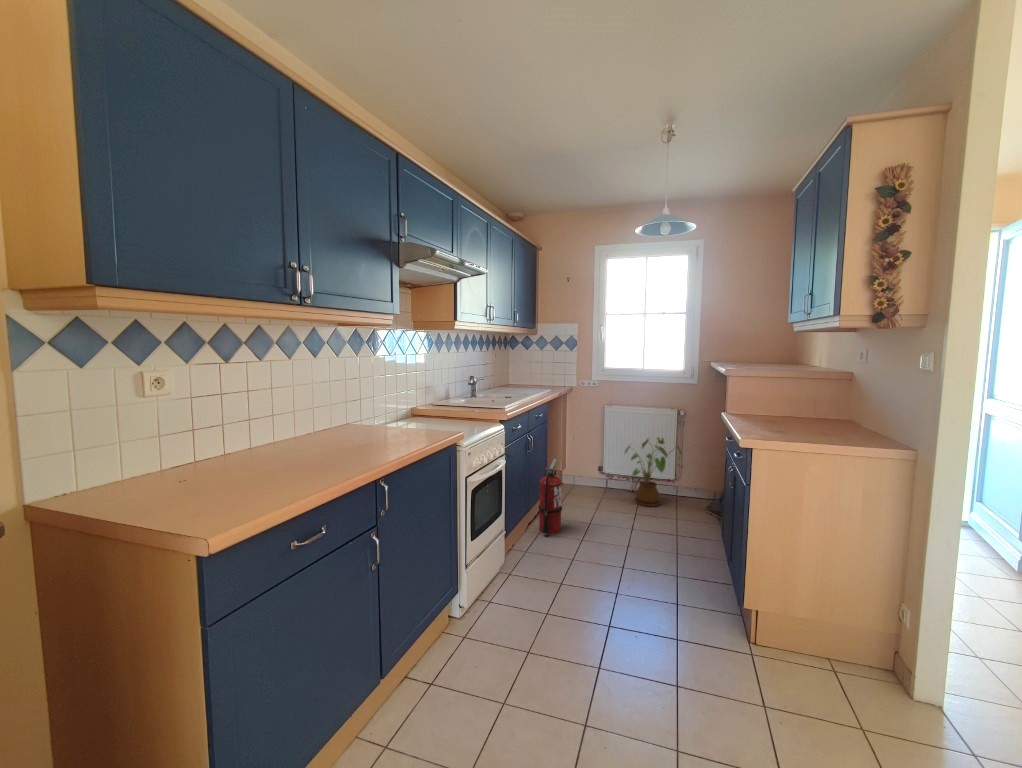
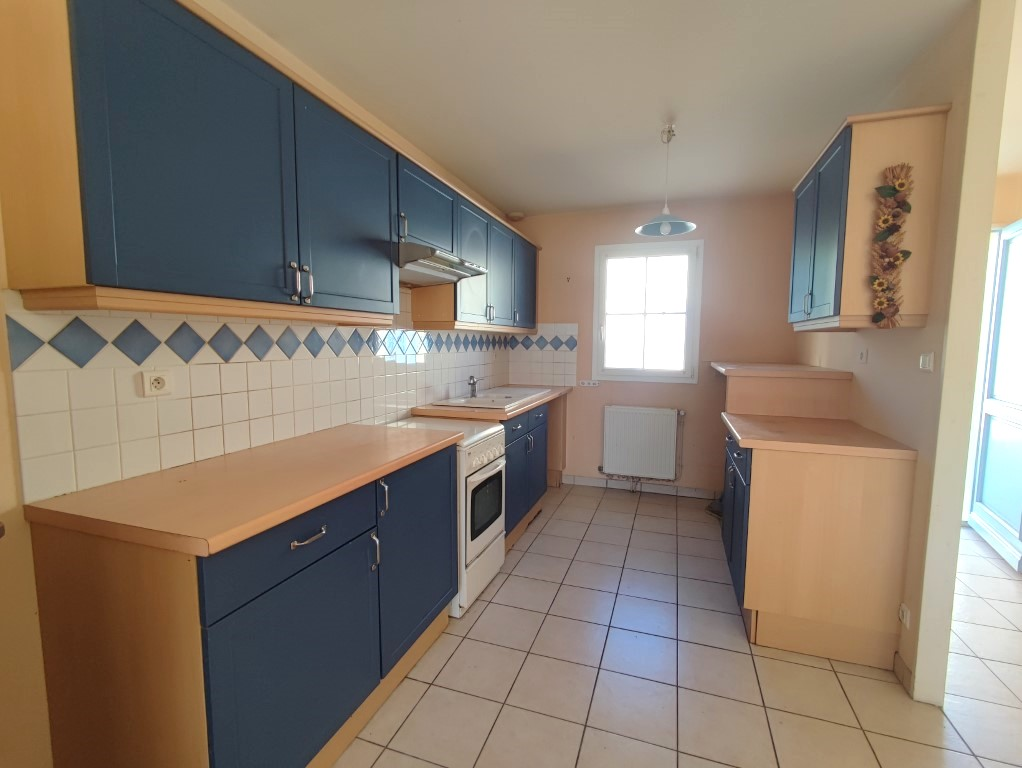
- fire extinguisher (550, 497)
- house plant (651, 472)
